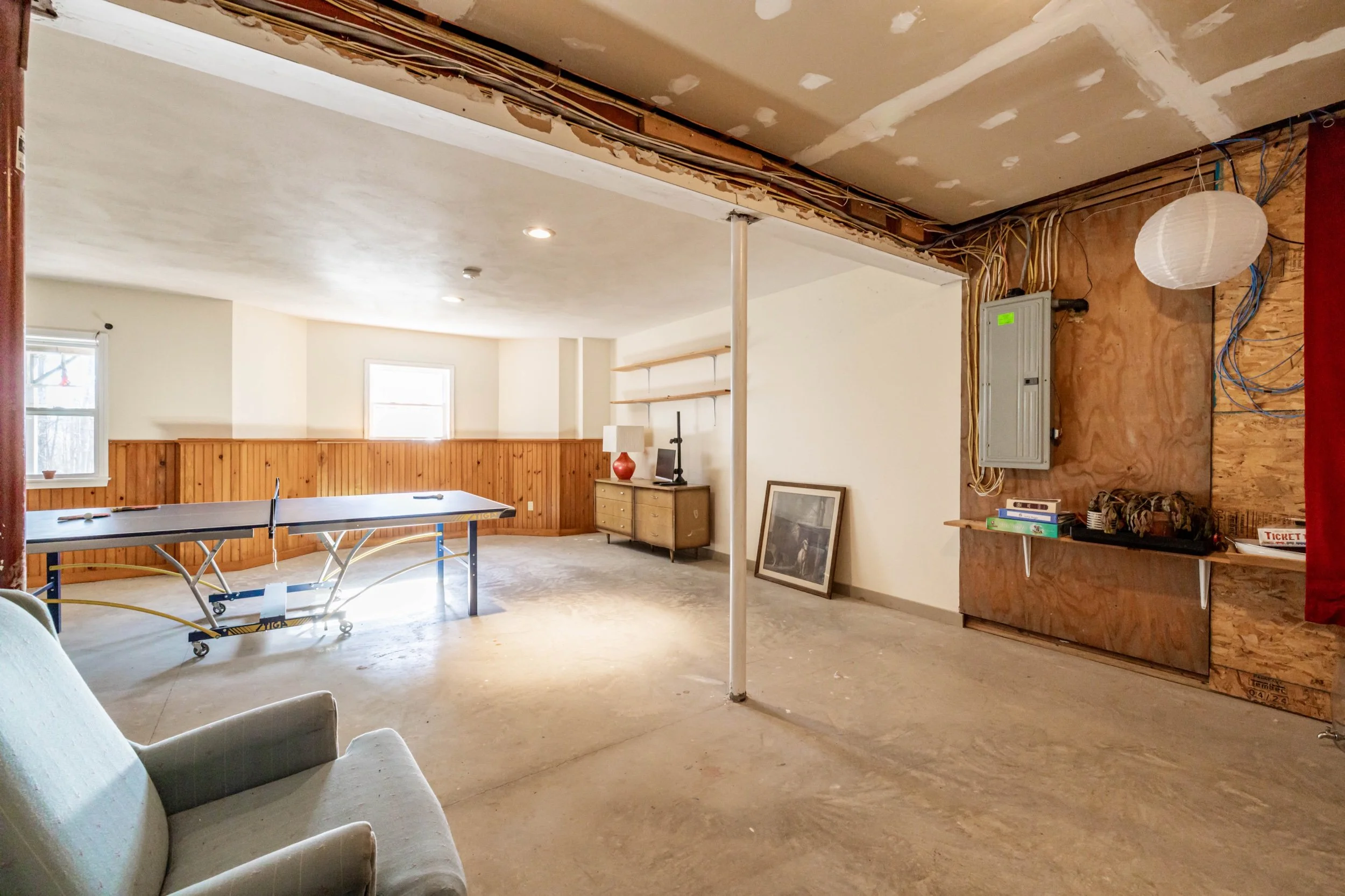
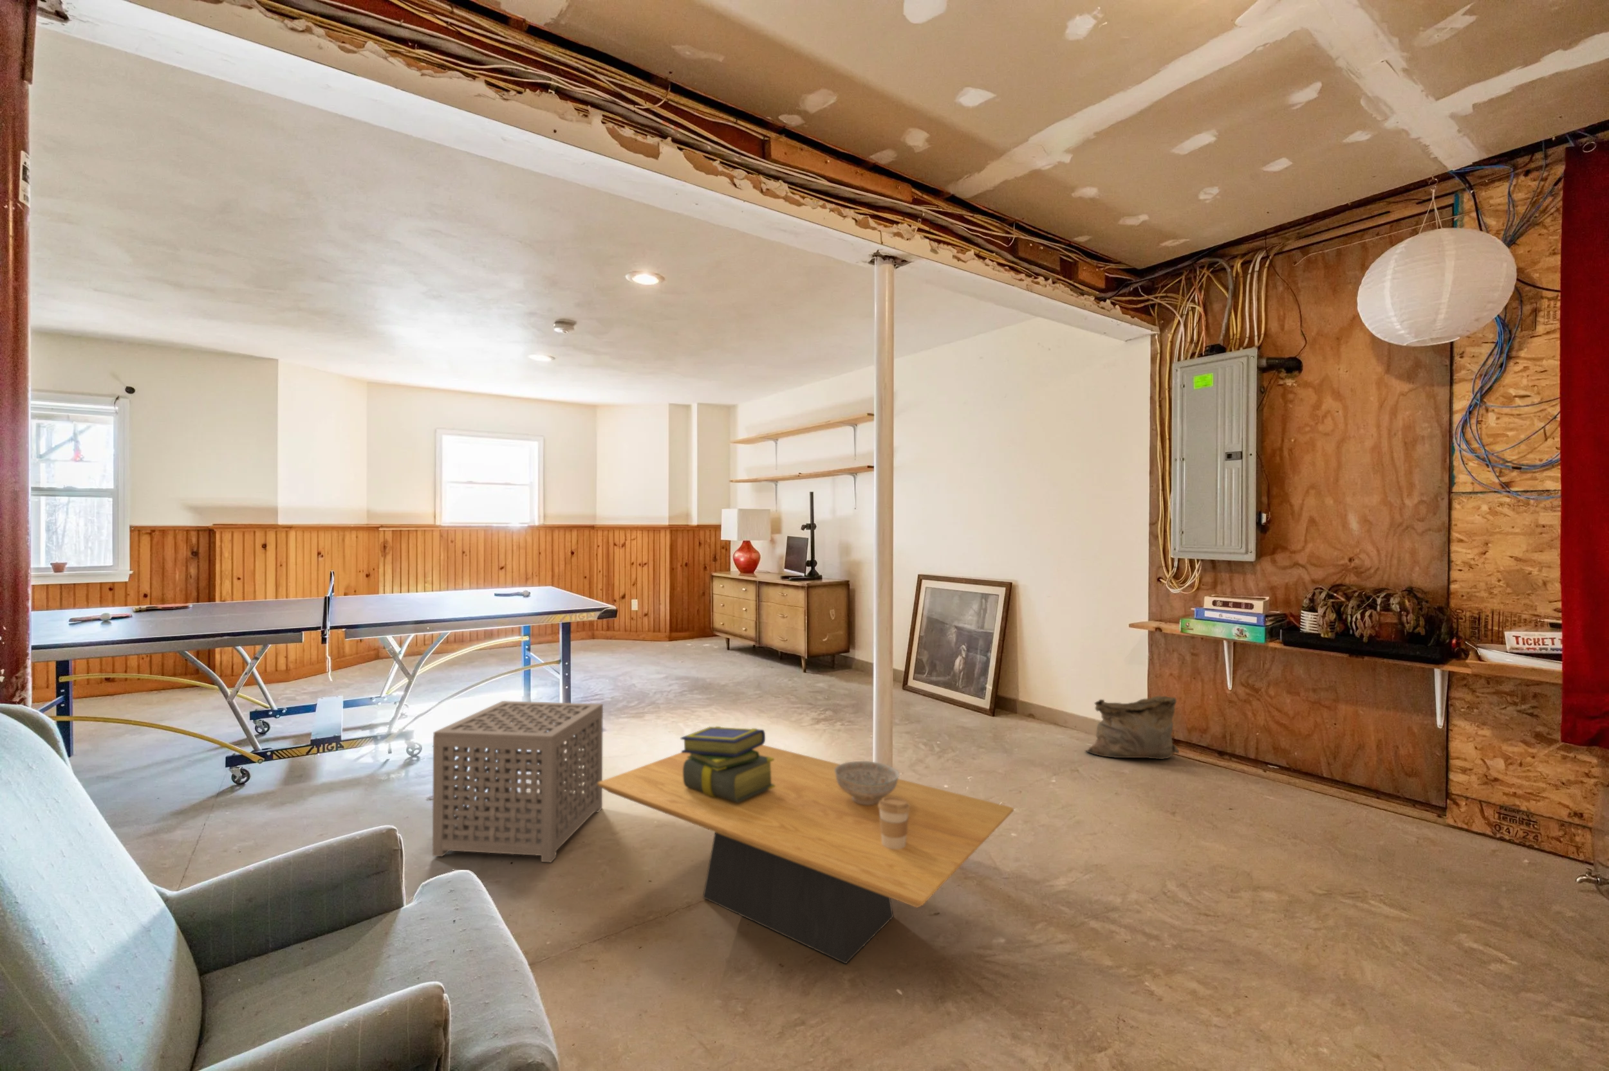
+ decorative bowl (866, 784)
+ coffee cup (894, 820)
+ side table (524, 773)
+ coffee table (796, 851)
+ bag (1134, 726)
+ stack of books (724, 759)
